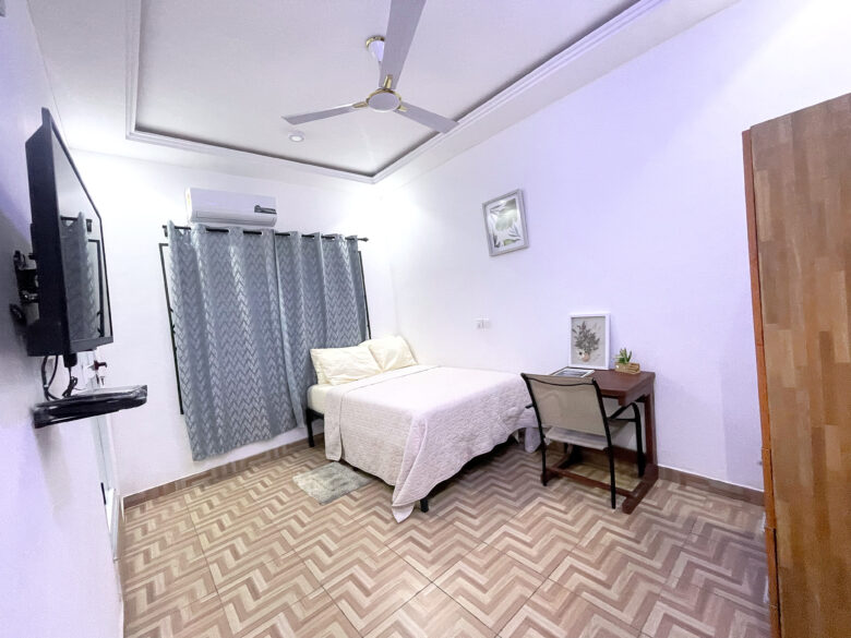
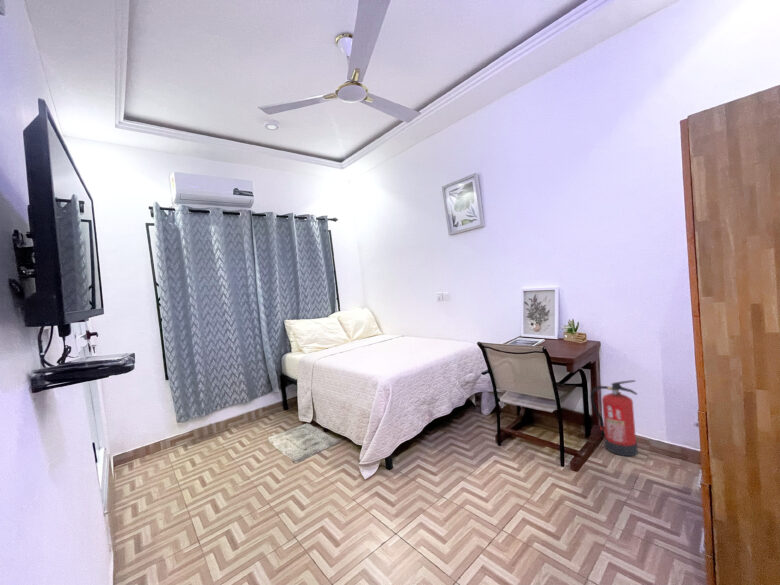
+ fire extinguisher (613, 412)
